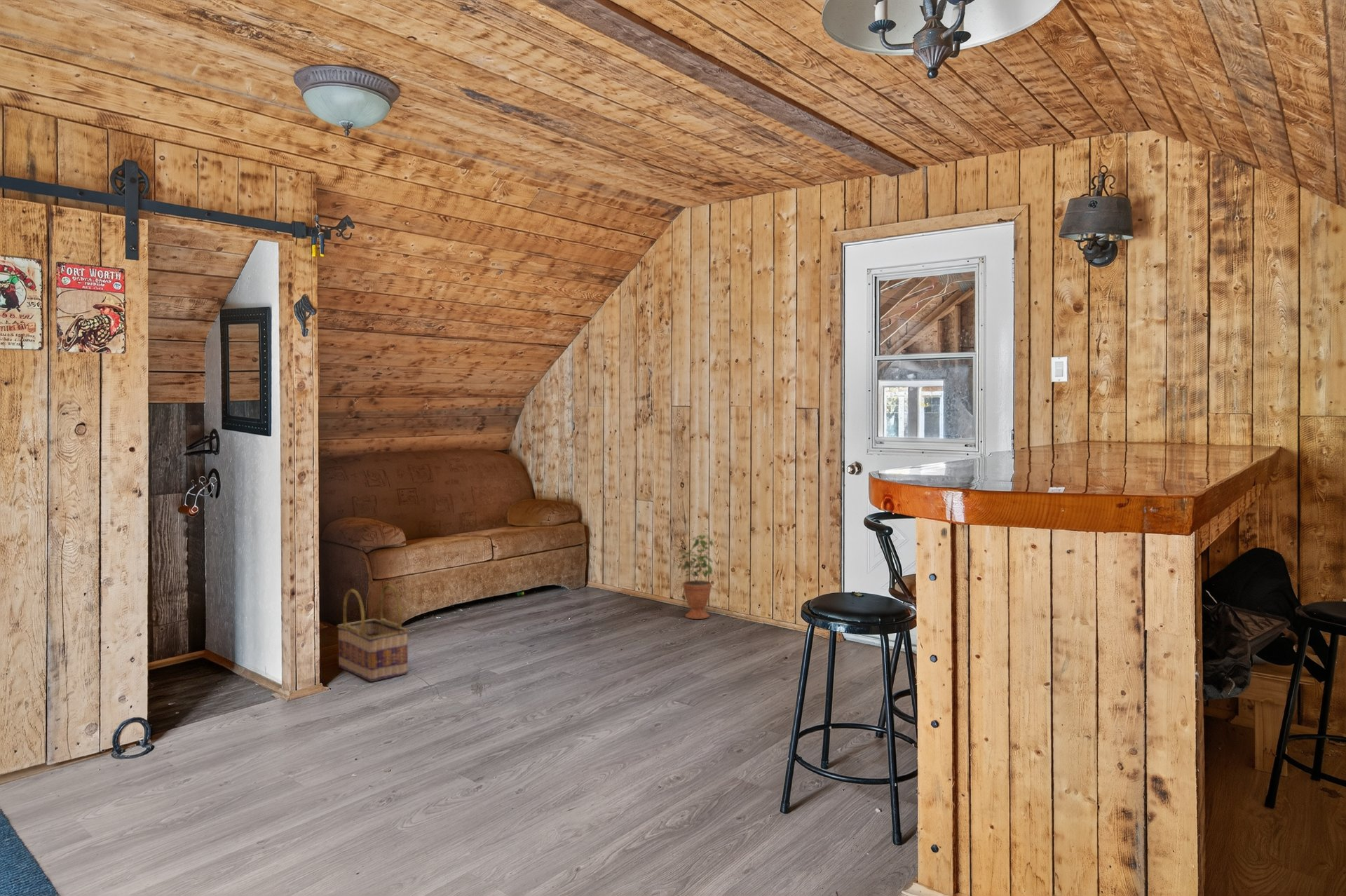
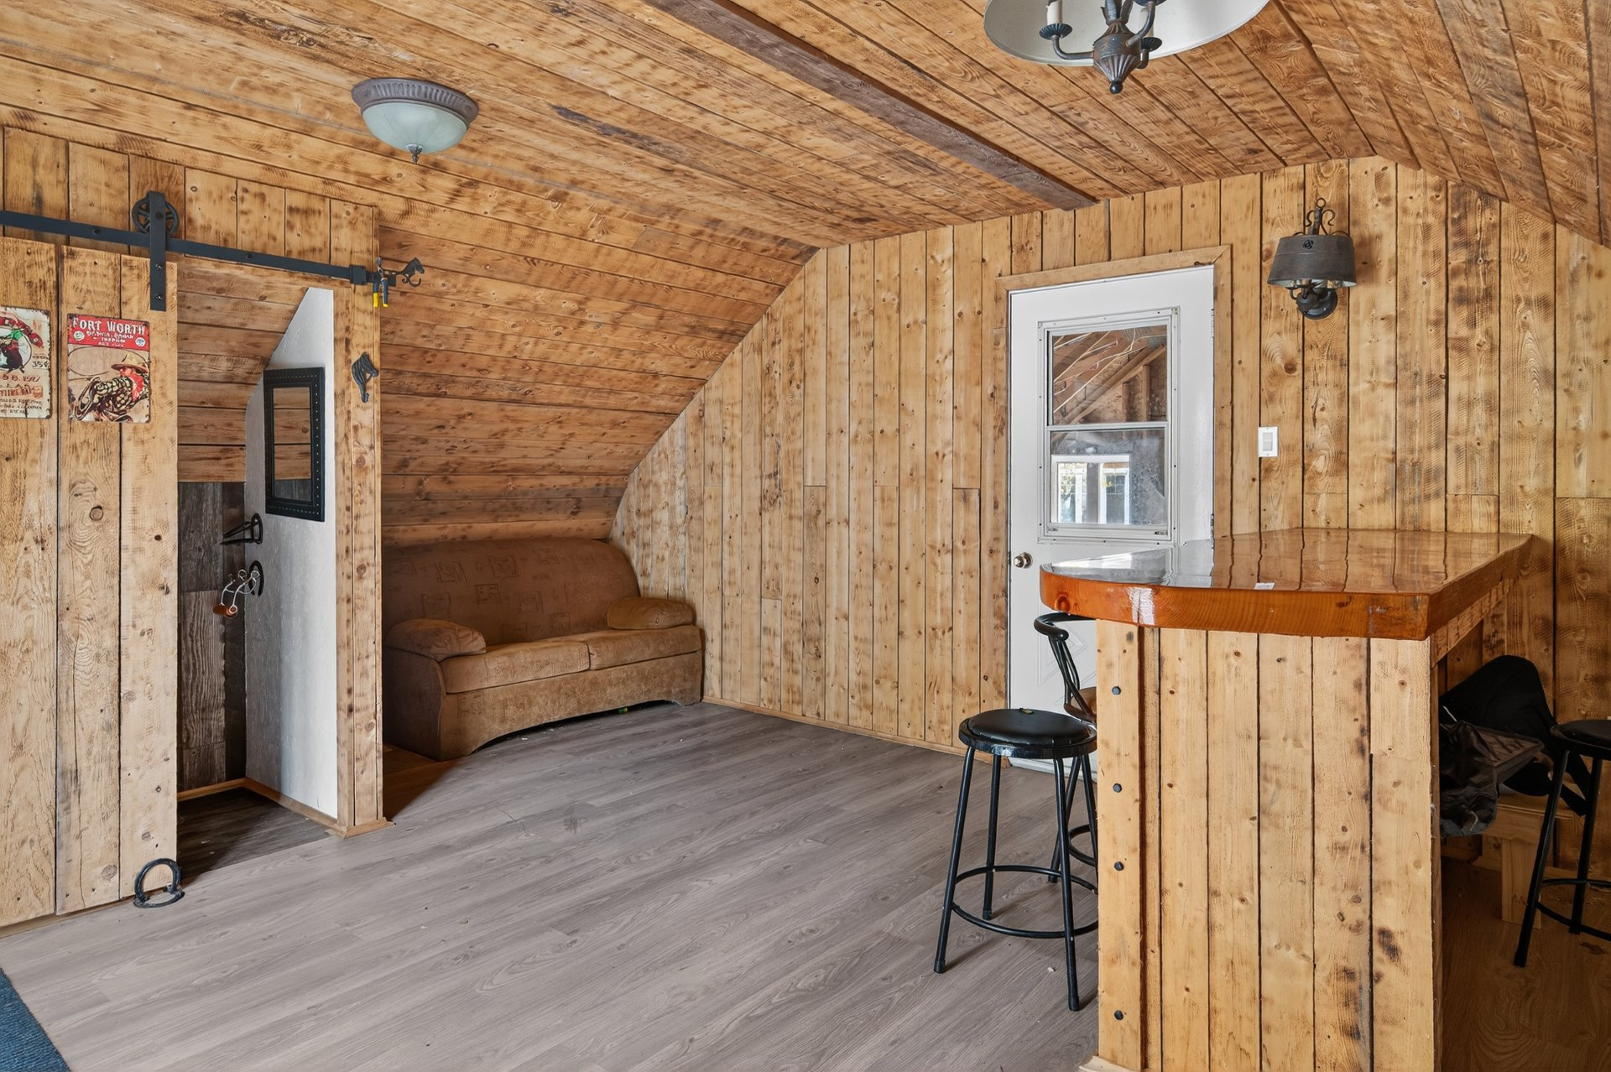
- basket (372, 628)
- potted plant (696, 573)
